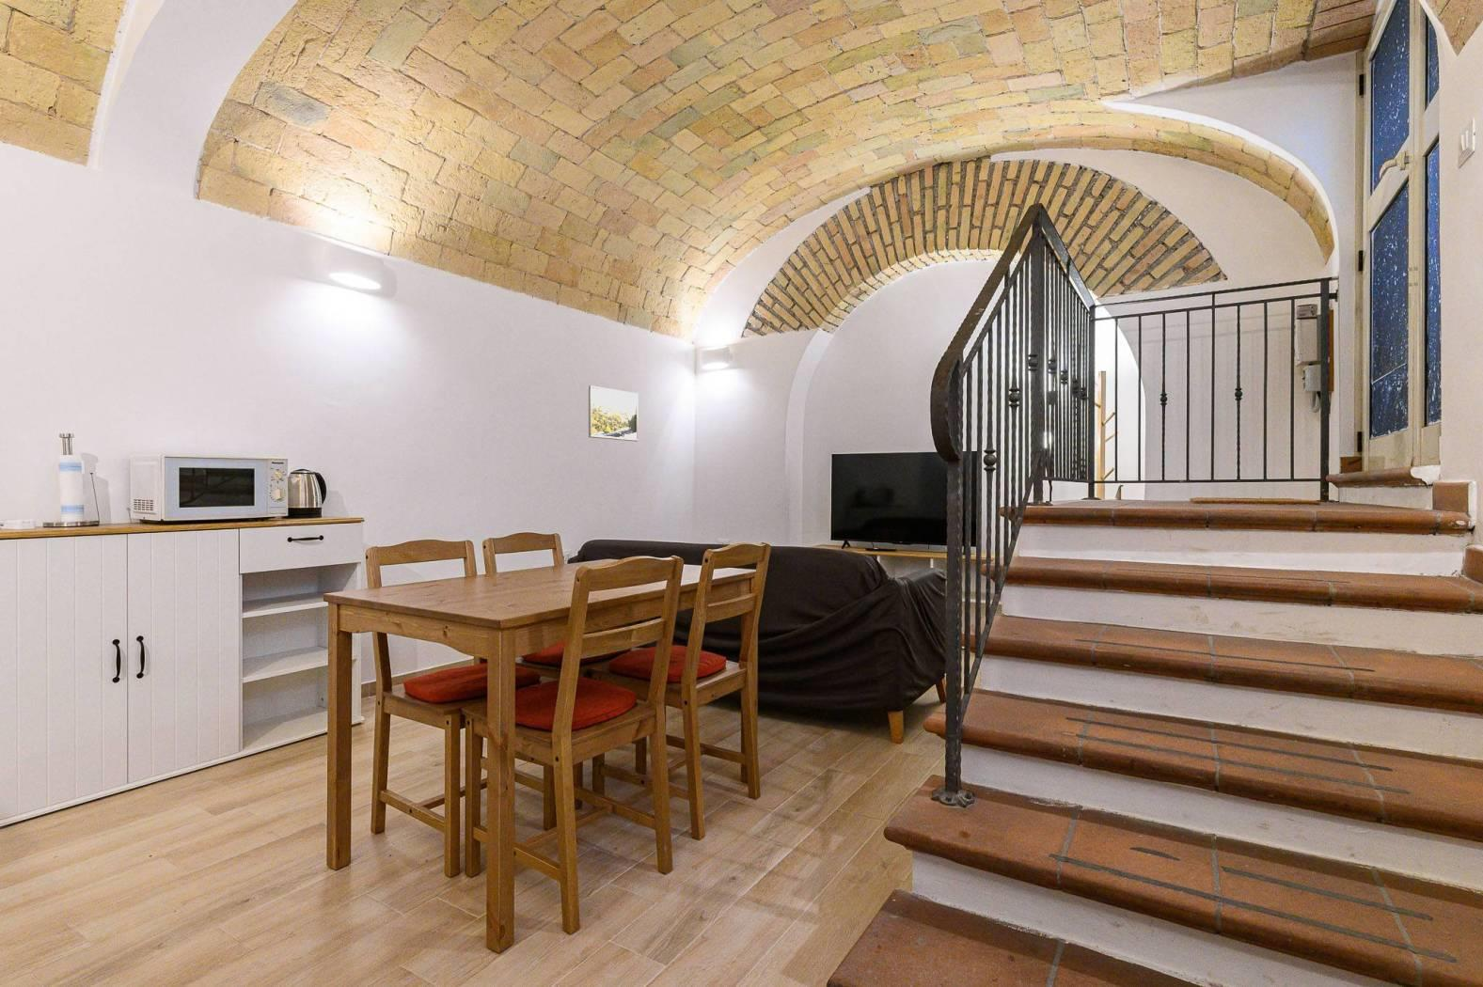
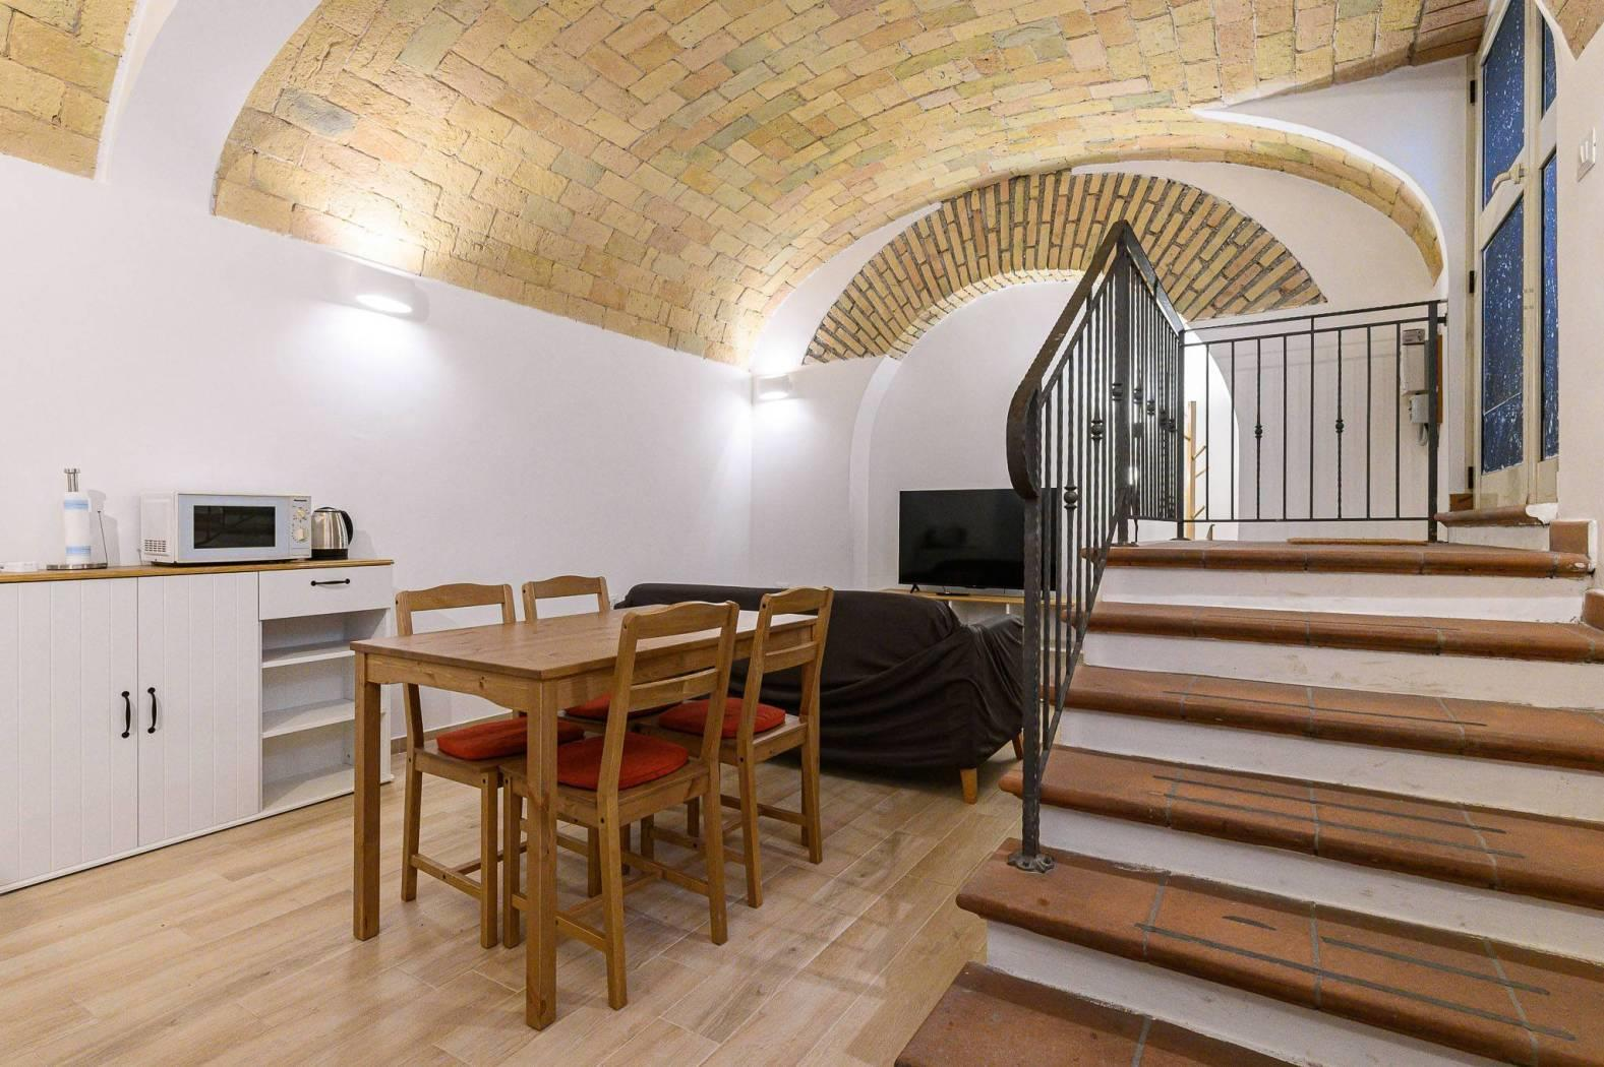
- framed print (614, 414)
